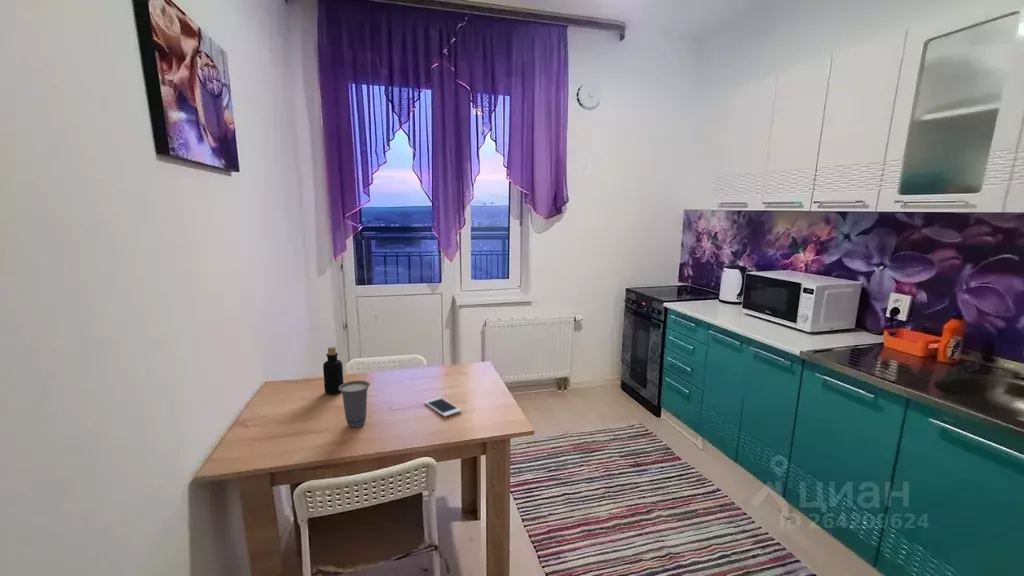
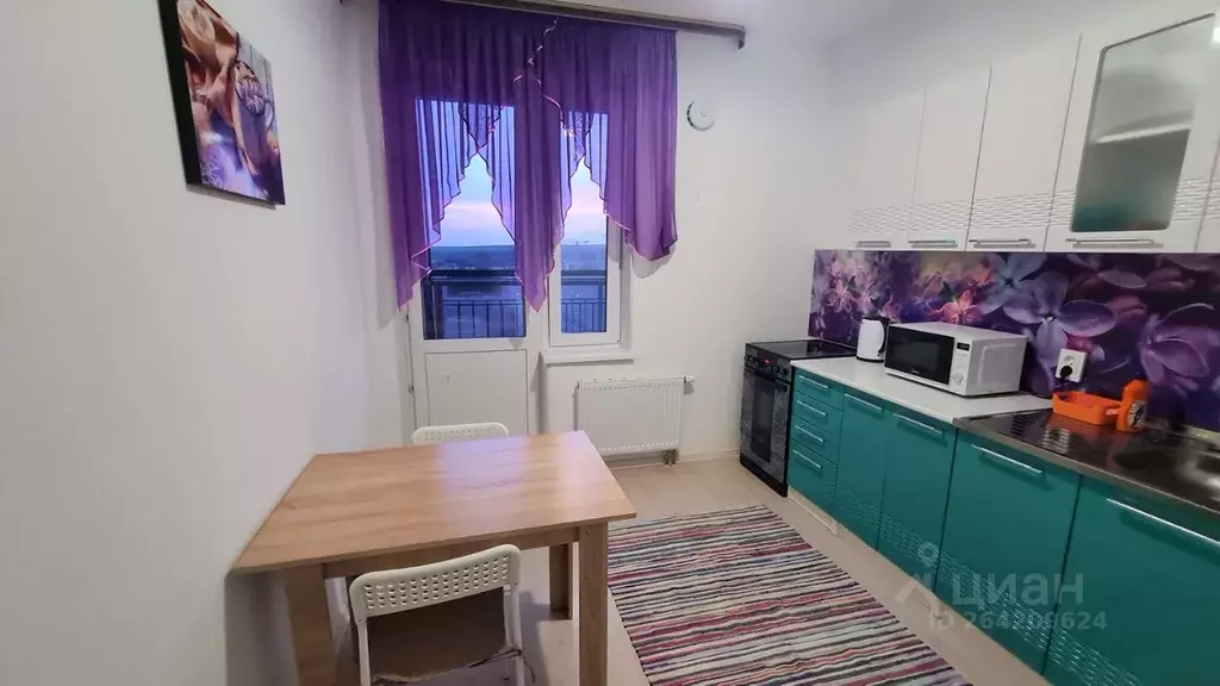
- cell phone (442, 406)
- bottle (333, 369)
- cup (355, 405)
